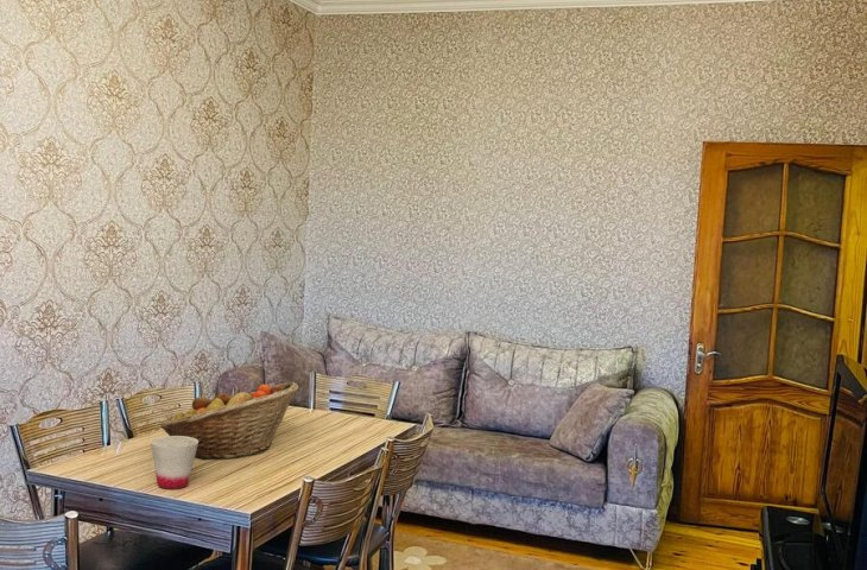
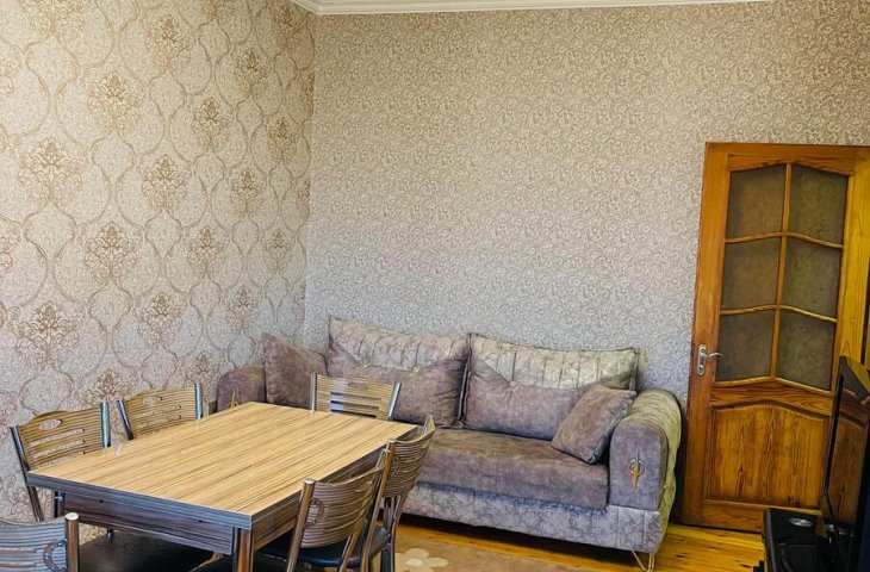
- fruit basket (232, 414)
- cup (173, 463)
